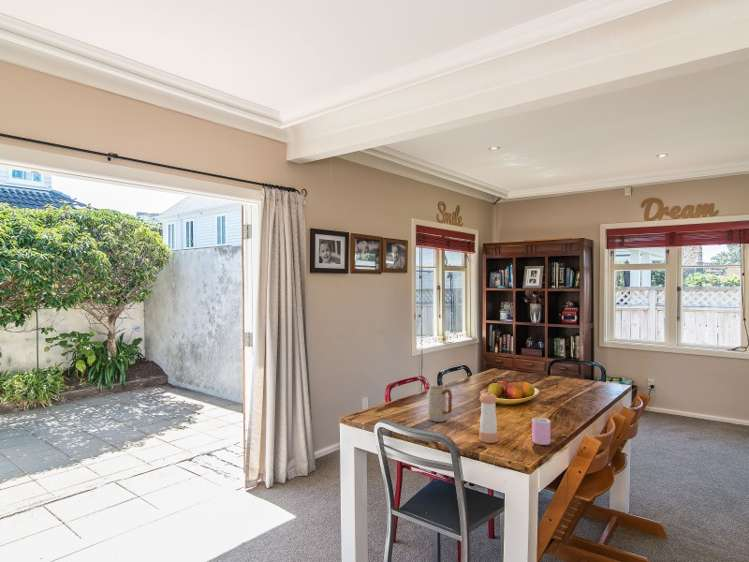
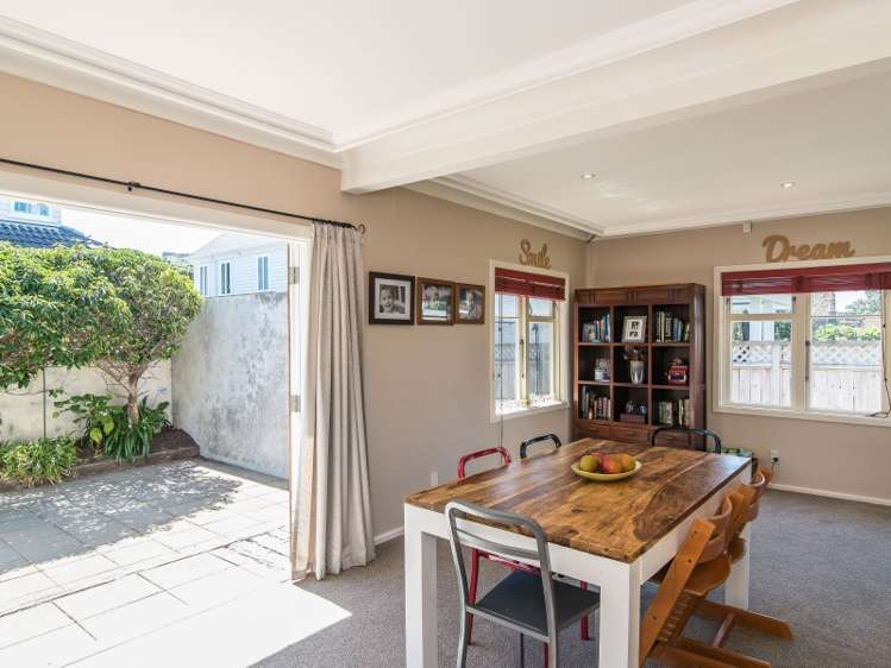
- mug (440, 403)
- cup (542, 430)
- pepper shaker (488, 416)
